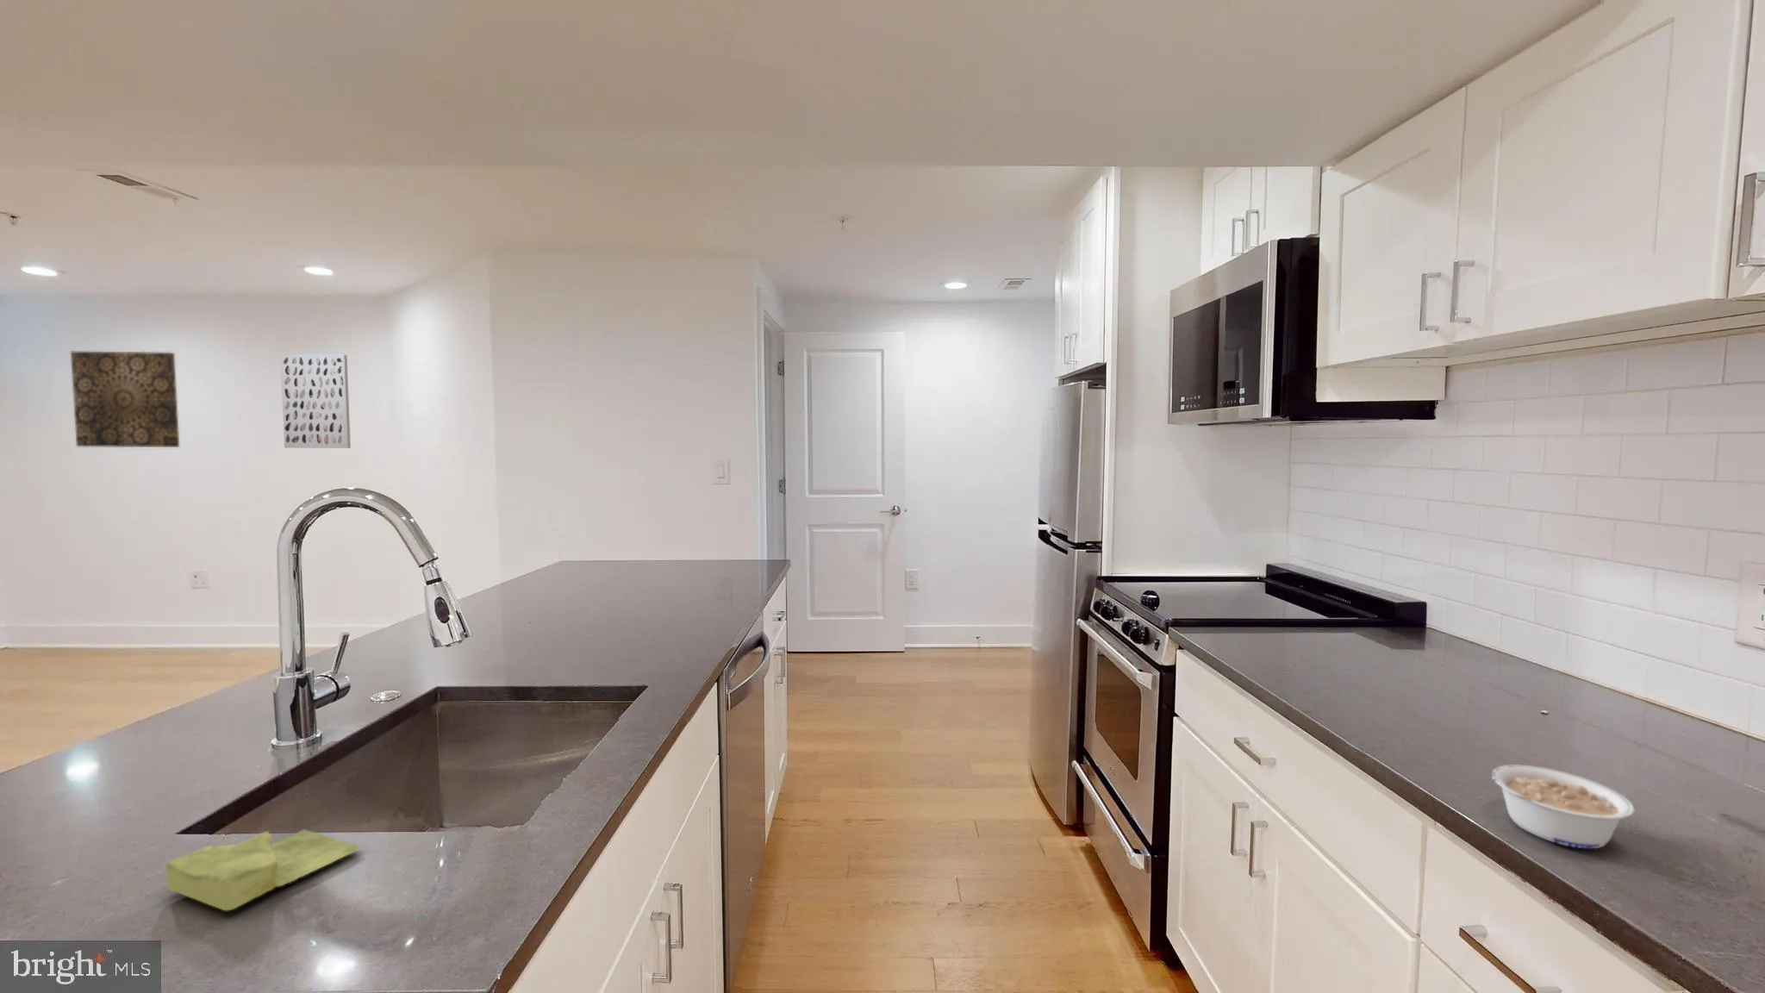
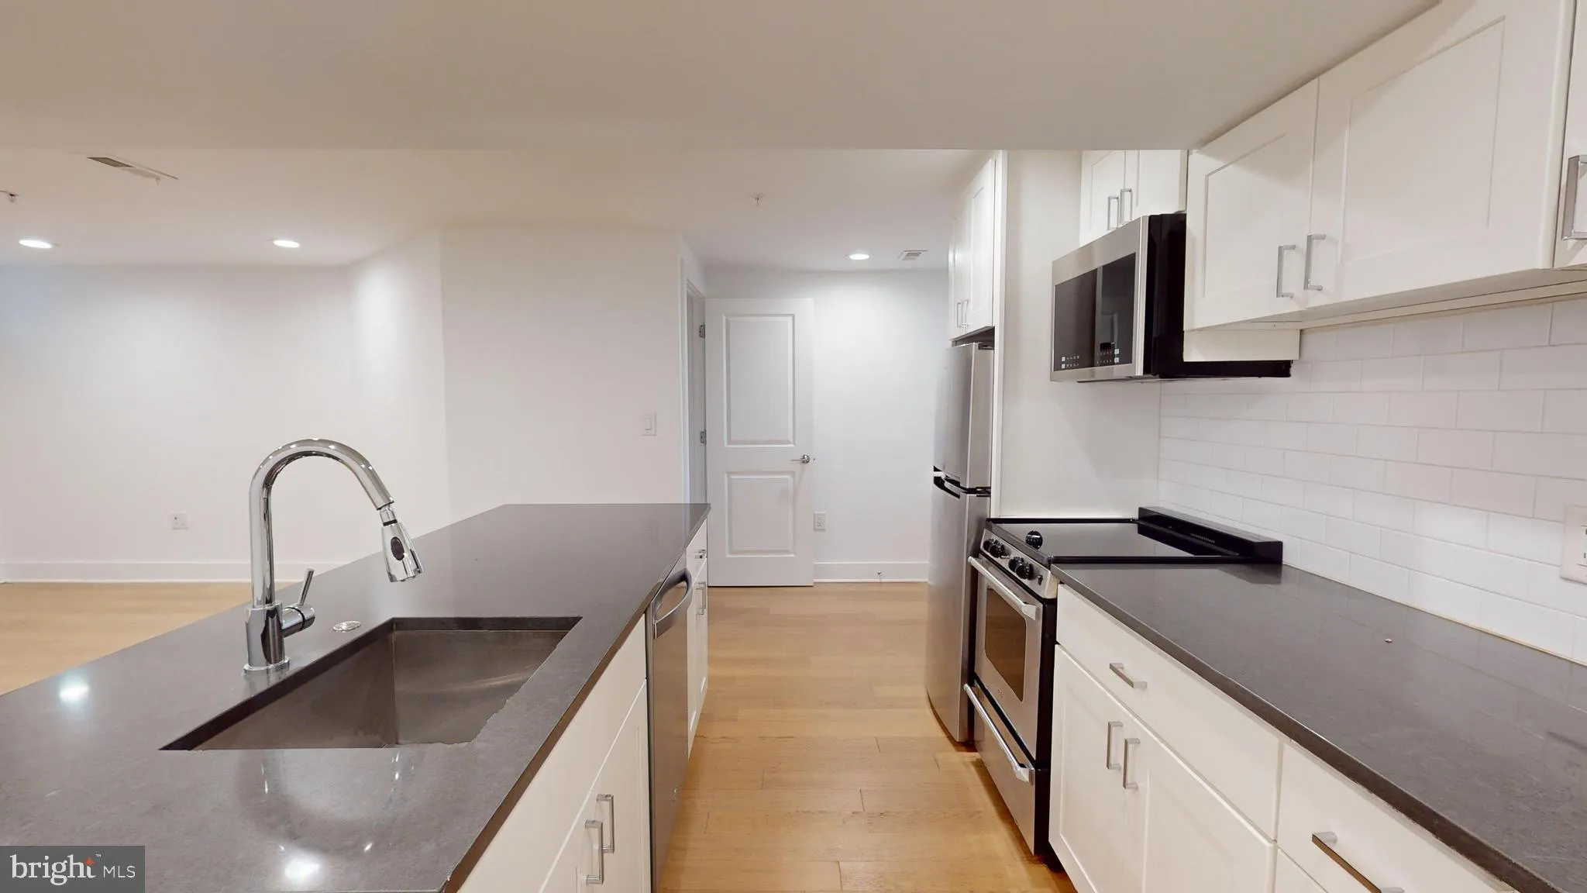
- legume (1559, 806)
- wall art (125, 399)
- wall art (315, 401)
- sponge (269, 855)
